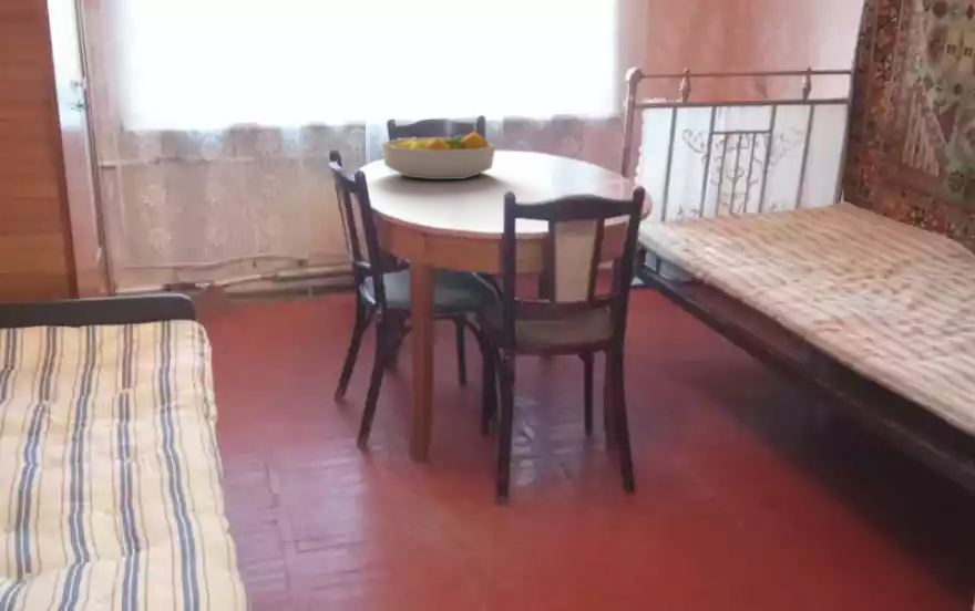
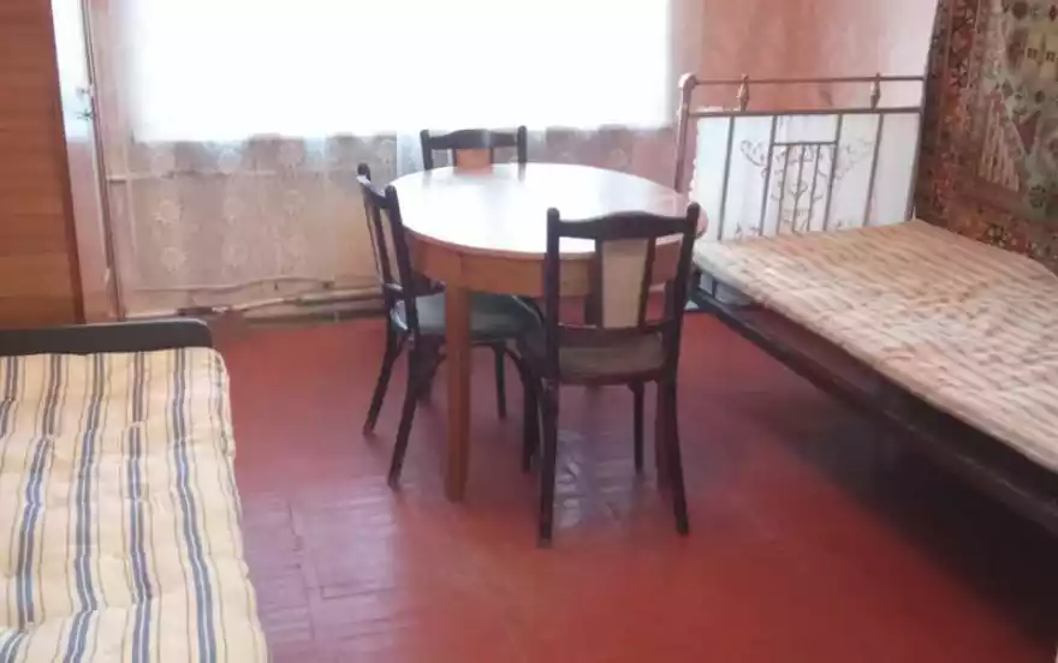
- fruit bowl (438, 152)
